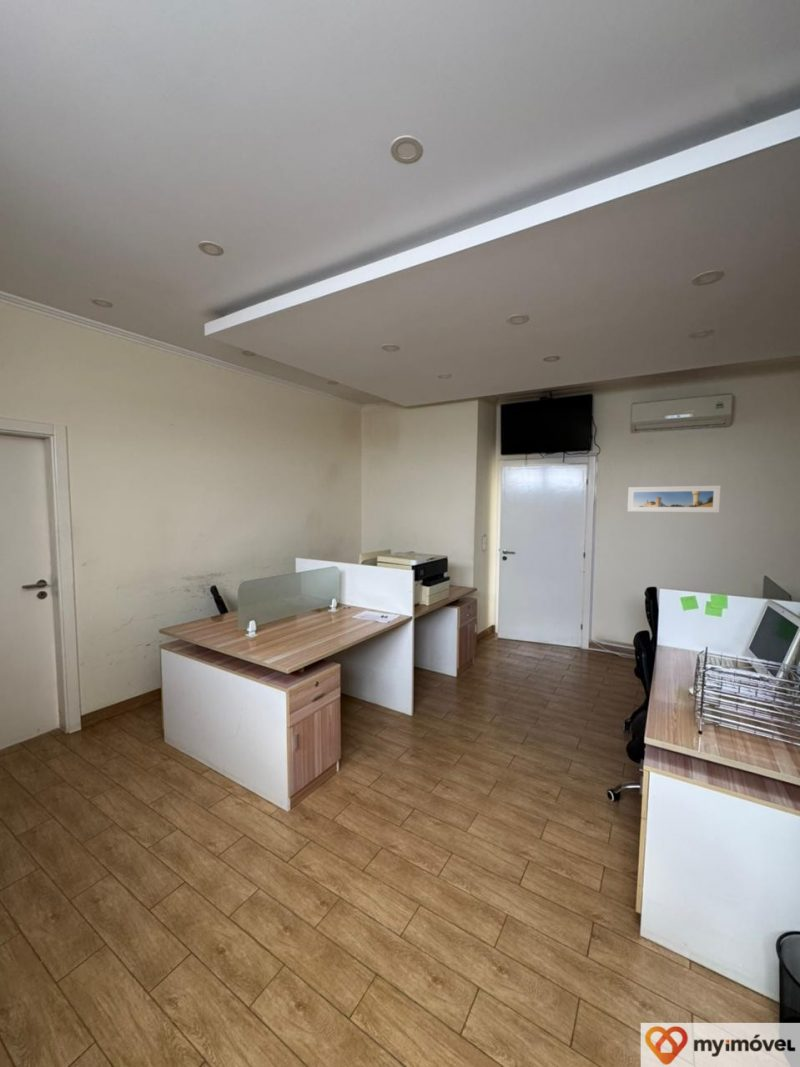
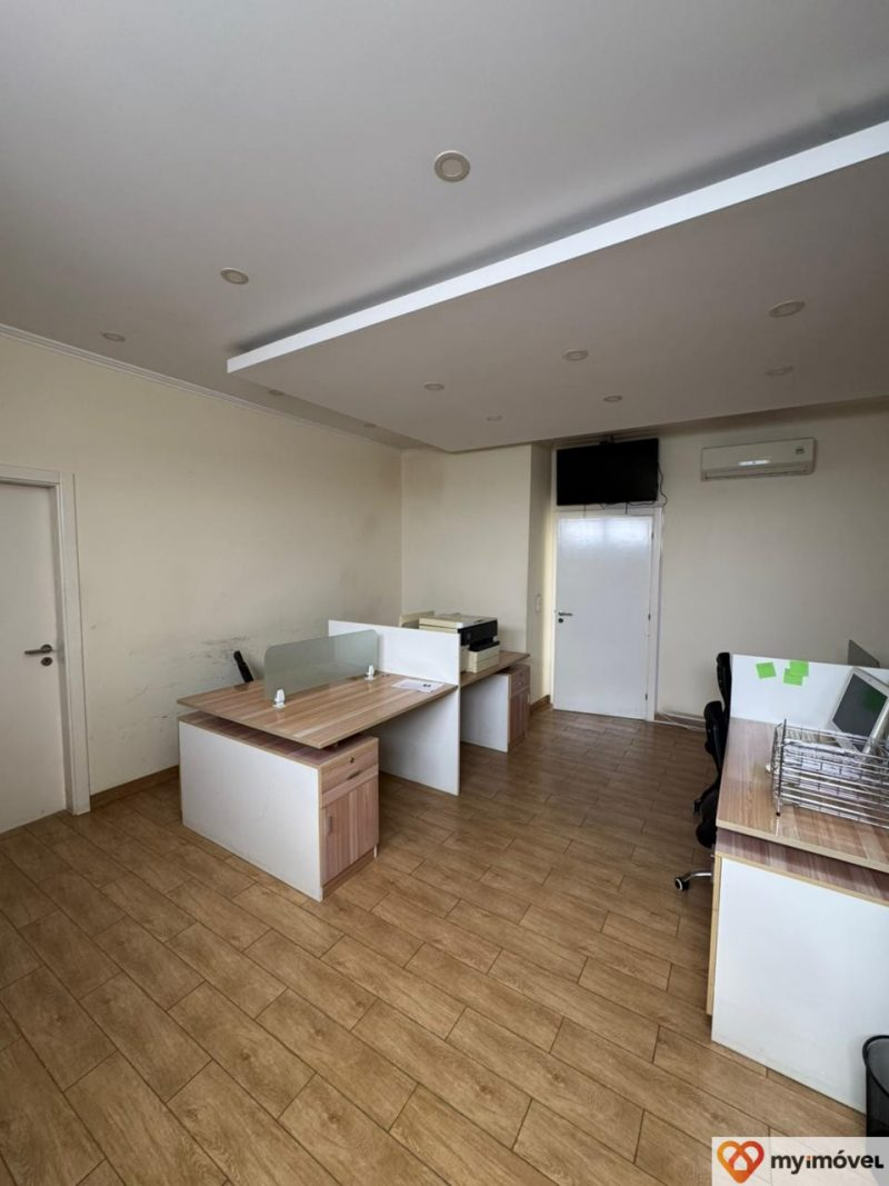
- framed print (671, 499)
